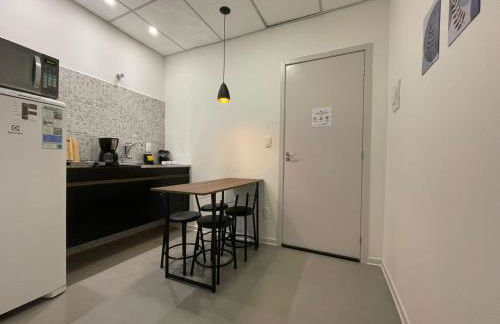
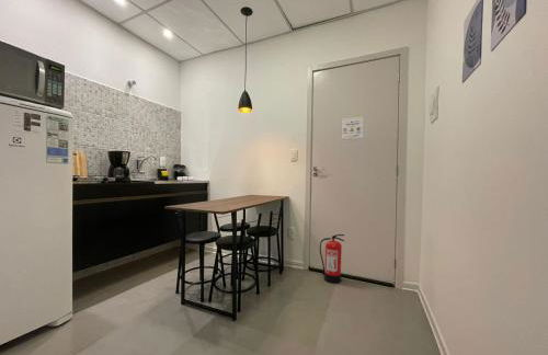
+ fire extinguisher (331, 255)
